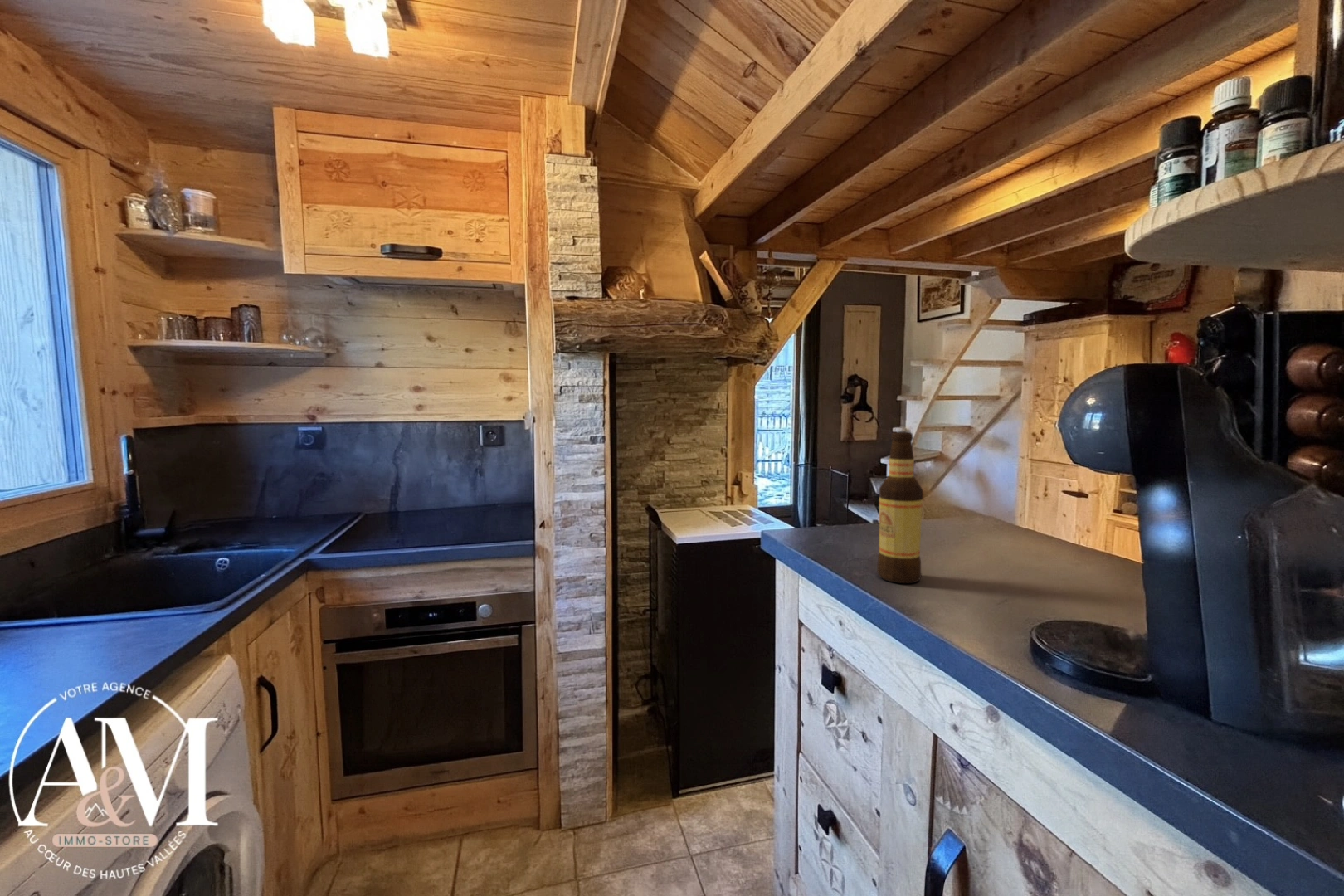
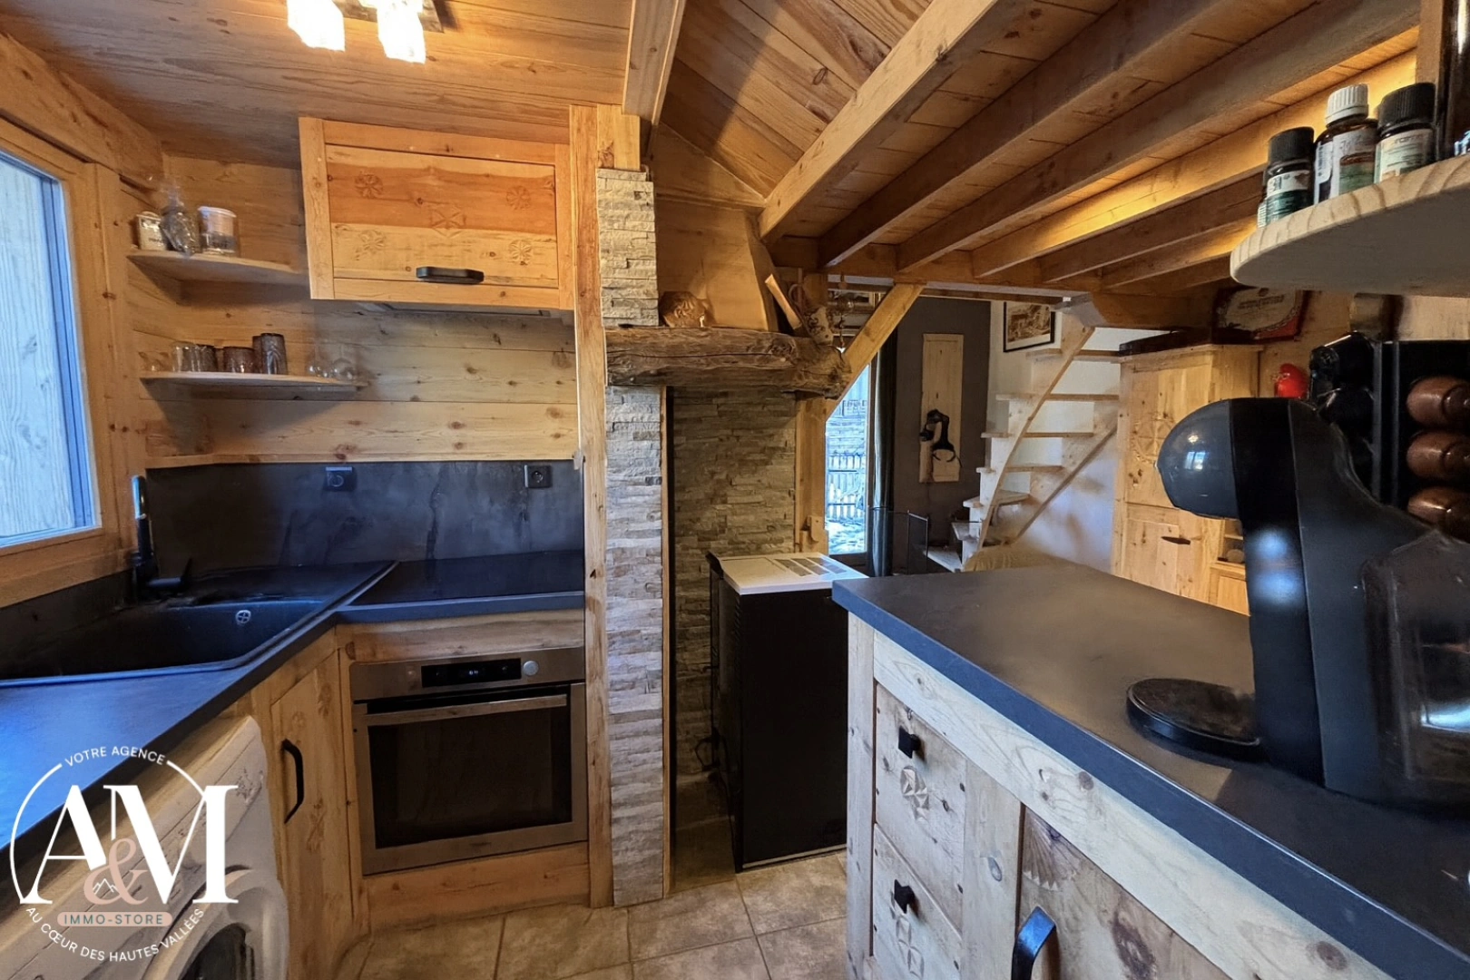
- bottle (900, 505)
